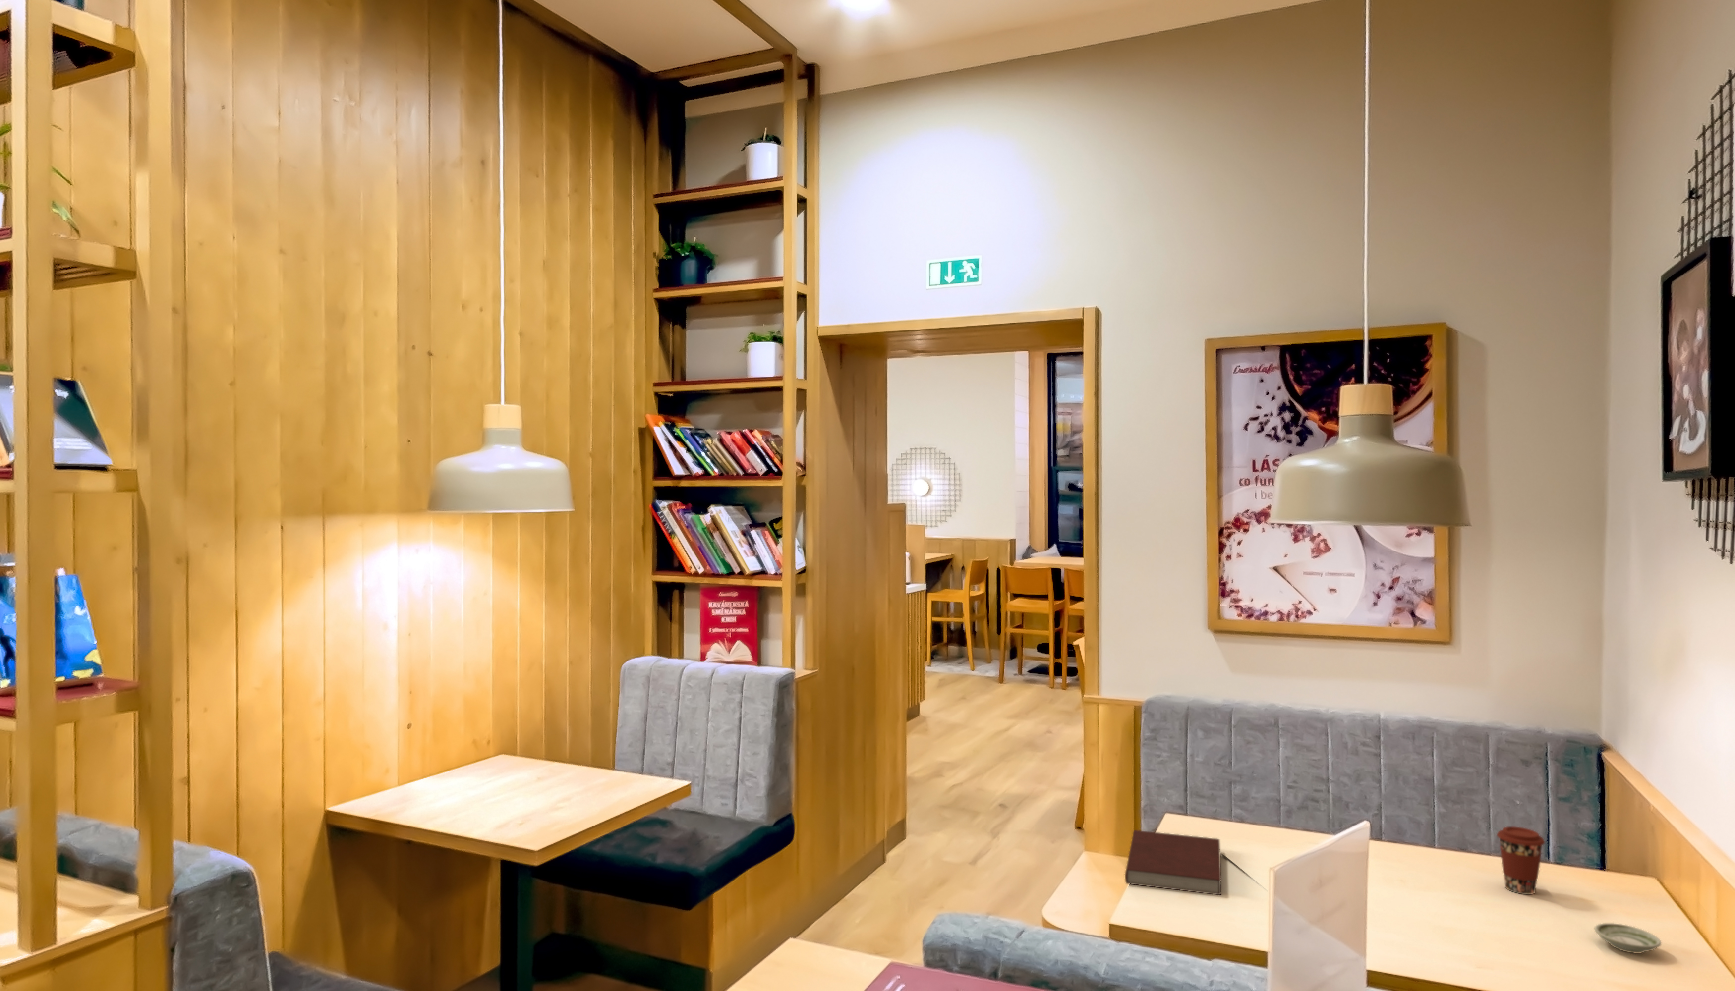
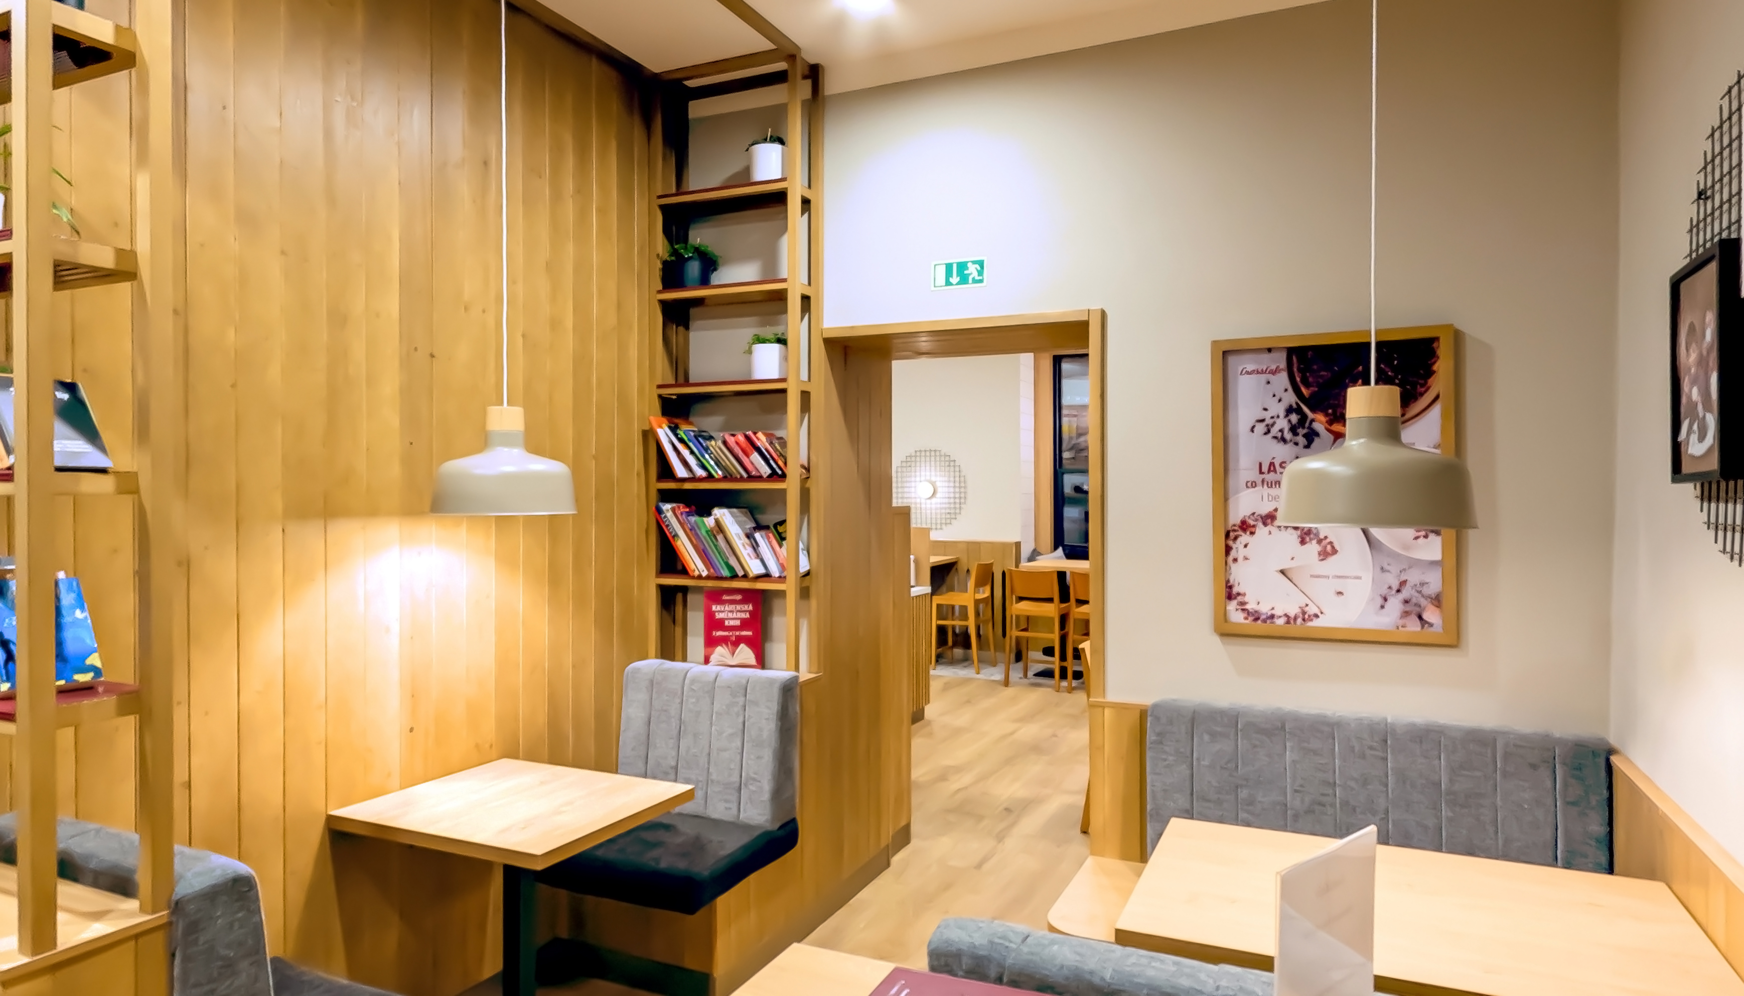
- coffee cup (1521, 860)
- saucer (1627, 941)
- notebook (1174, 860)
